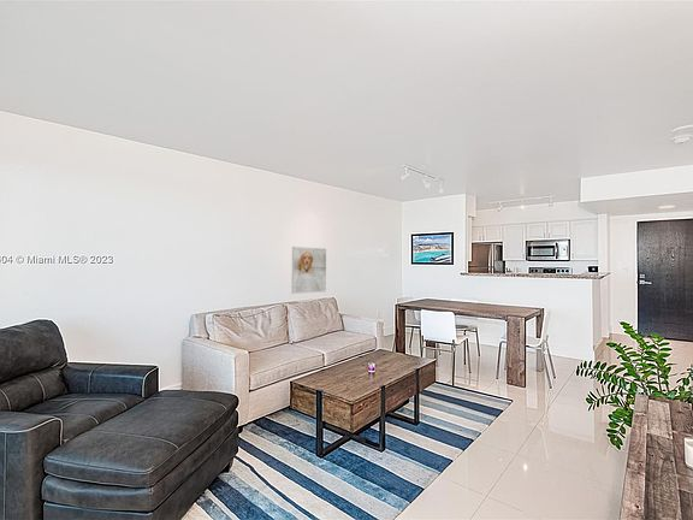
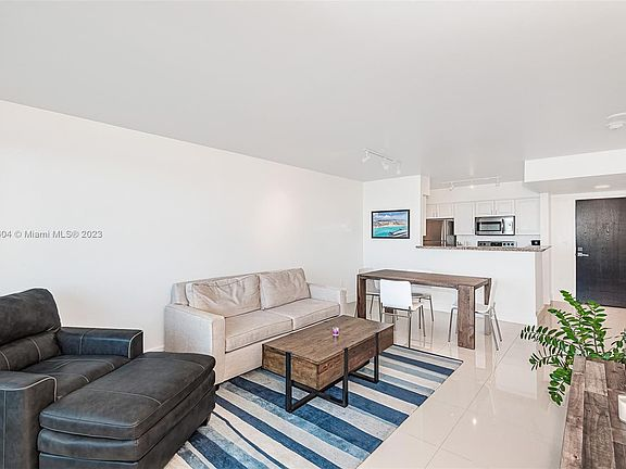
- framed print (309, 270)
